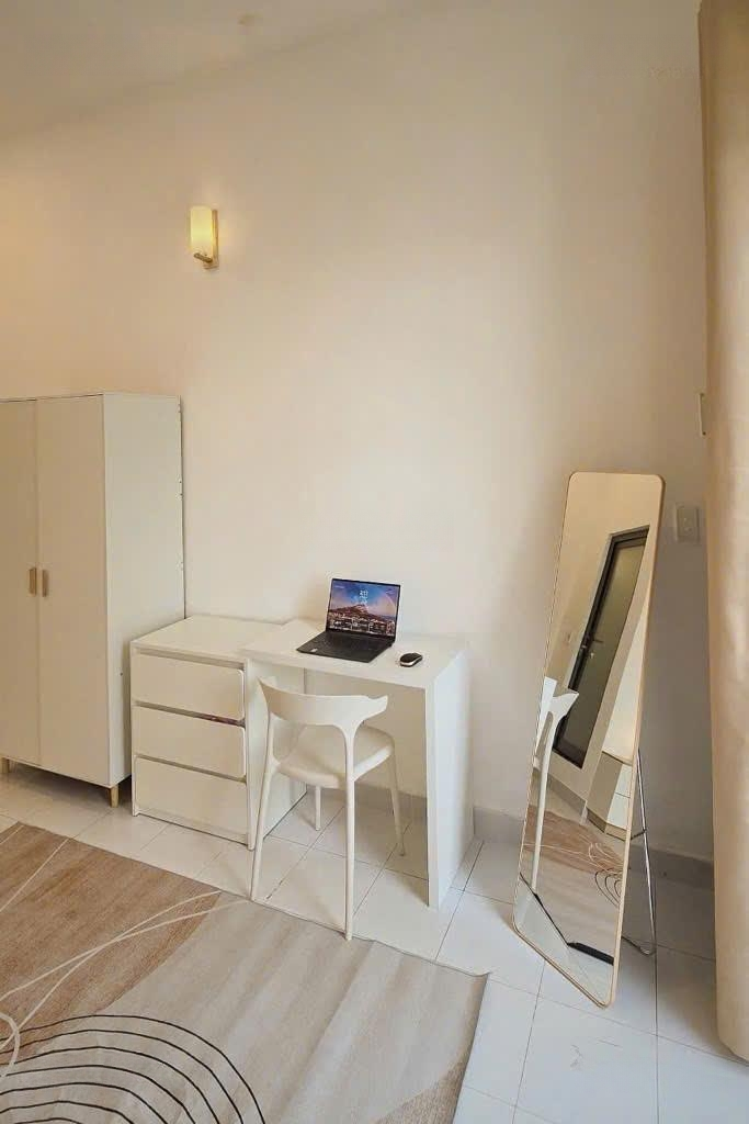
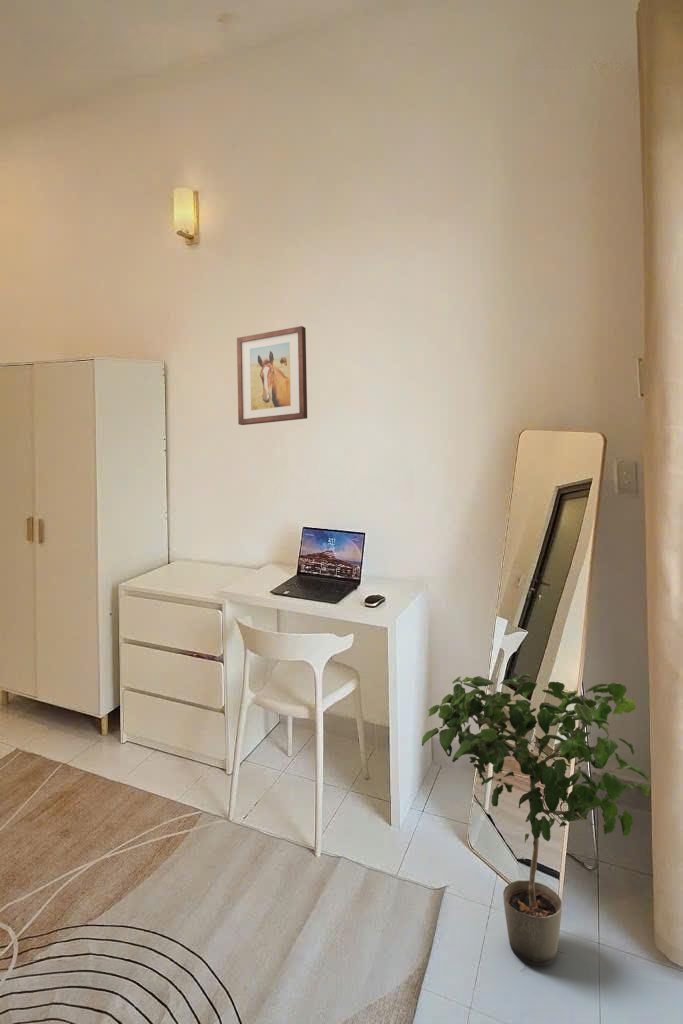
+ wall art (271, 377)
+ potted plant (519, 807)
